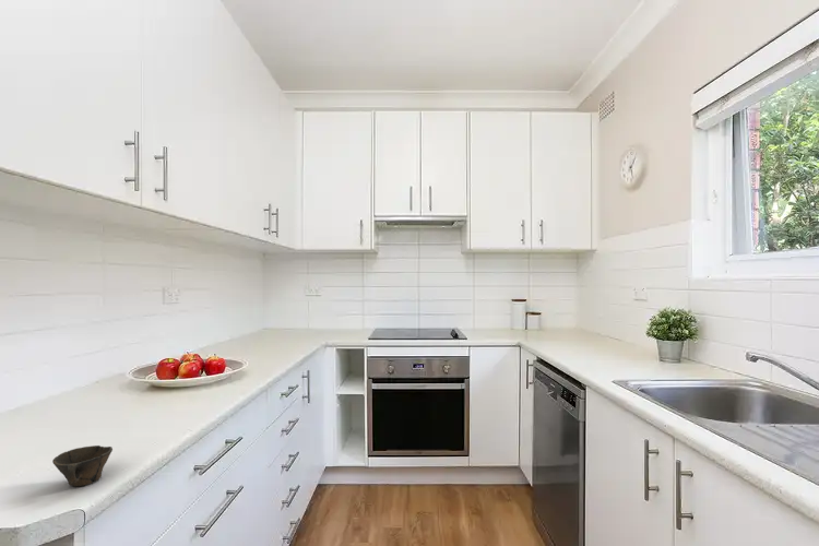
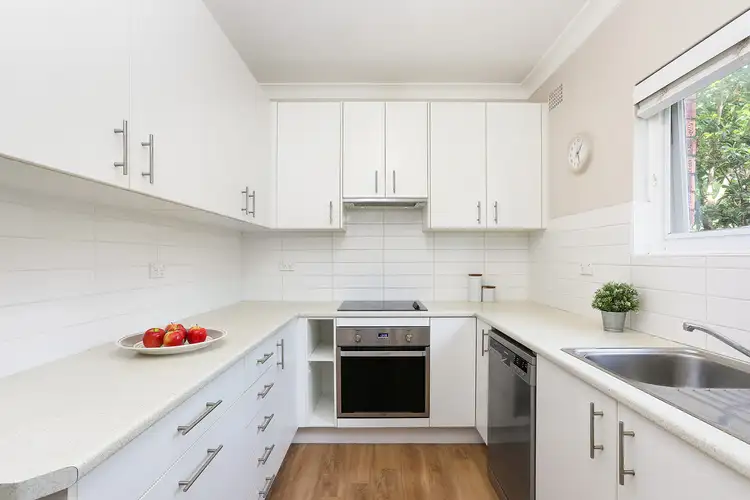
- cup (81, 467)
